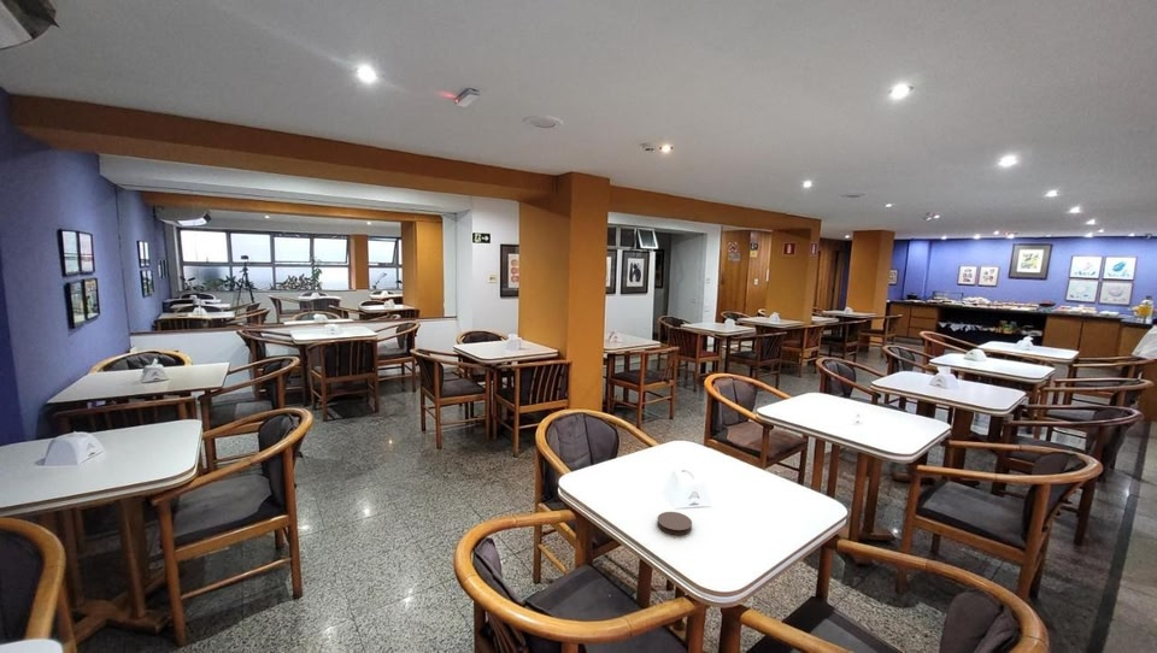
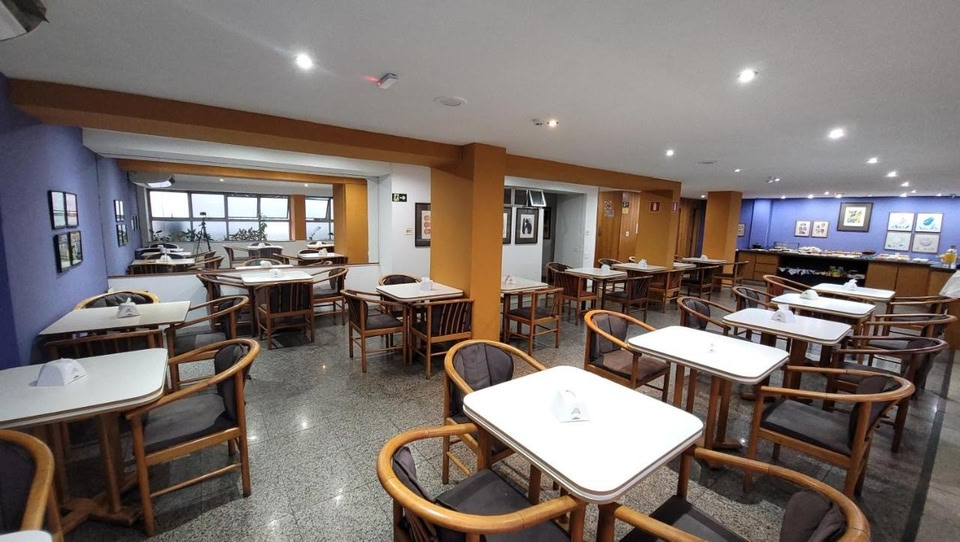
- coaster (674, 522)
